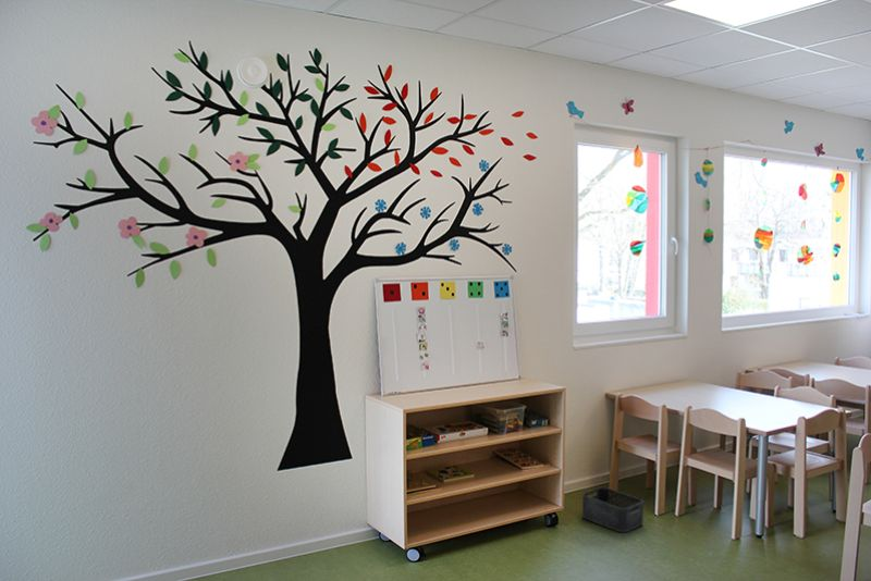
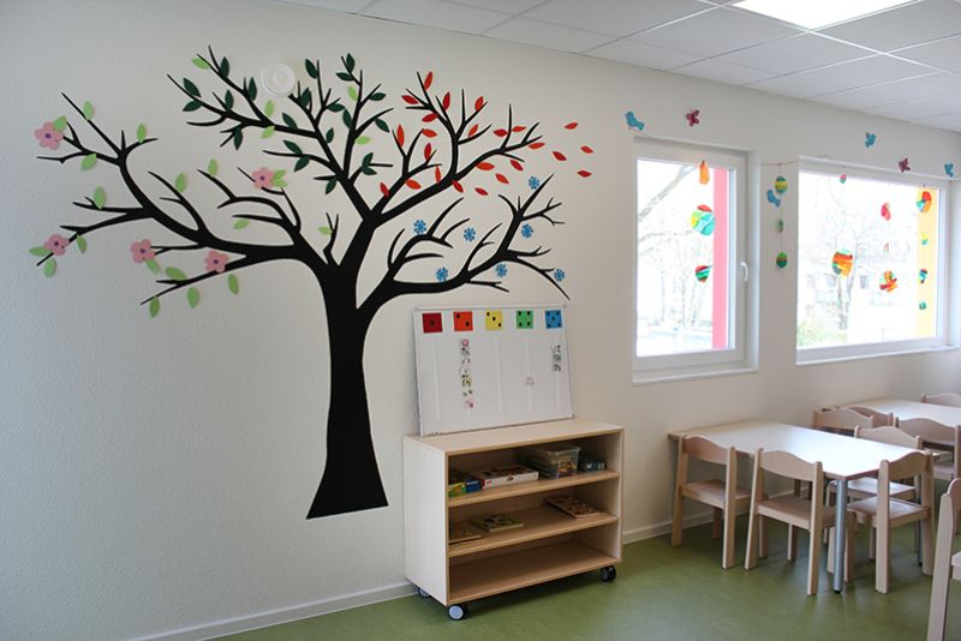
- storage bin (612, 508)
